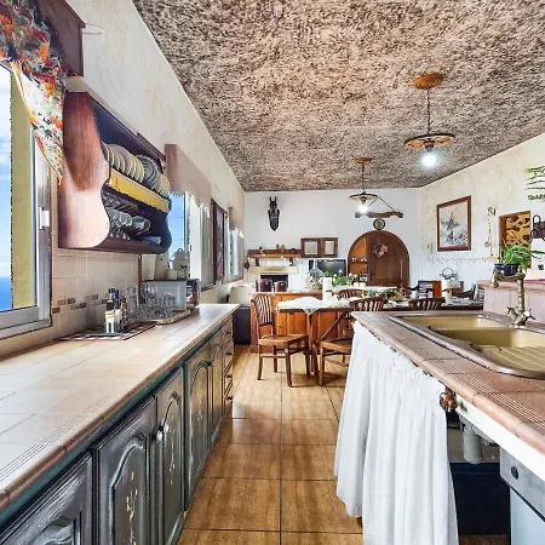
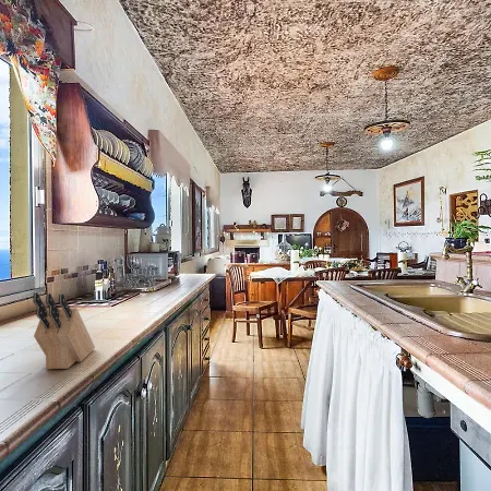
+ knife block (64, 325)
